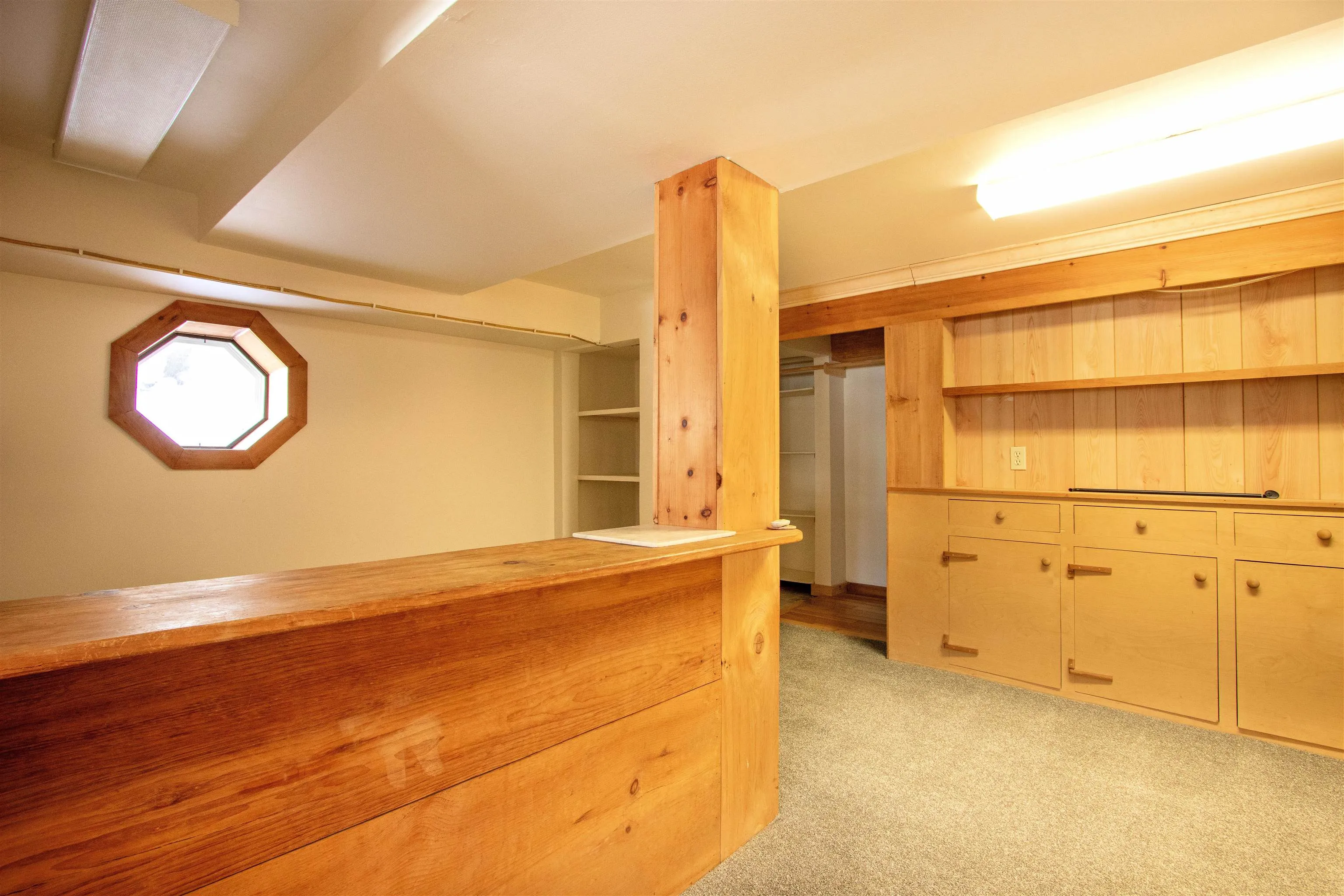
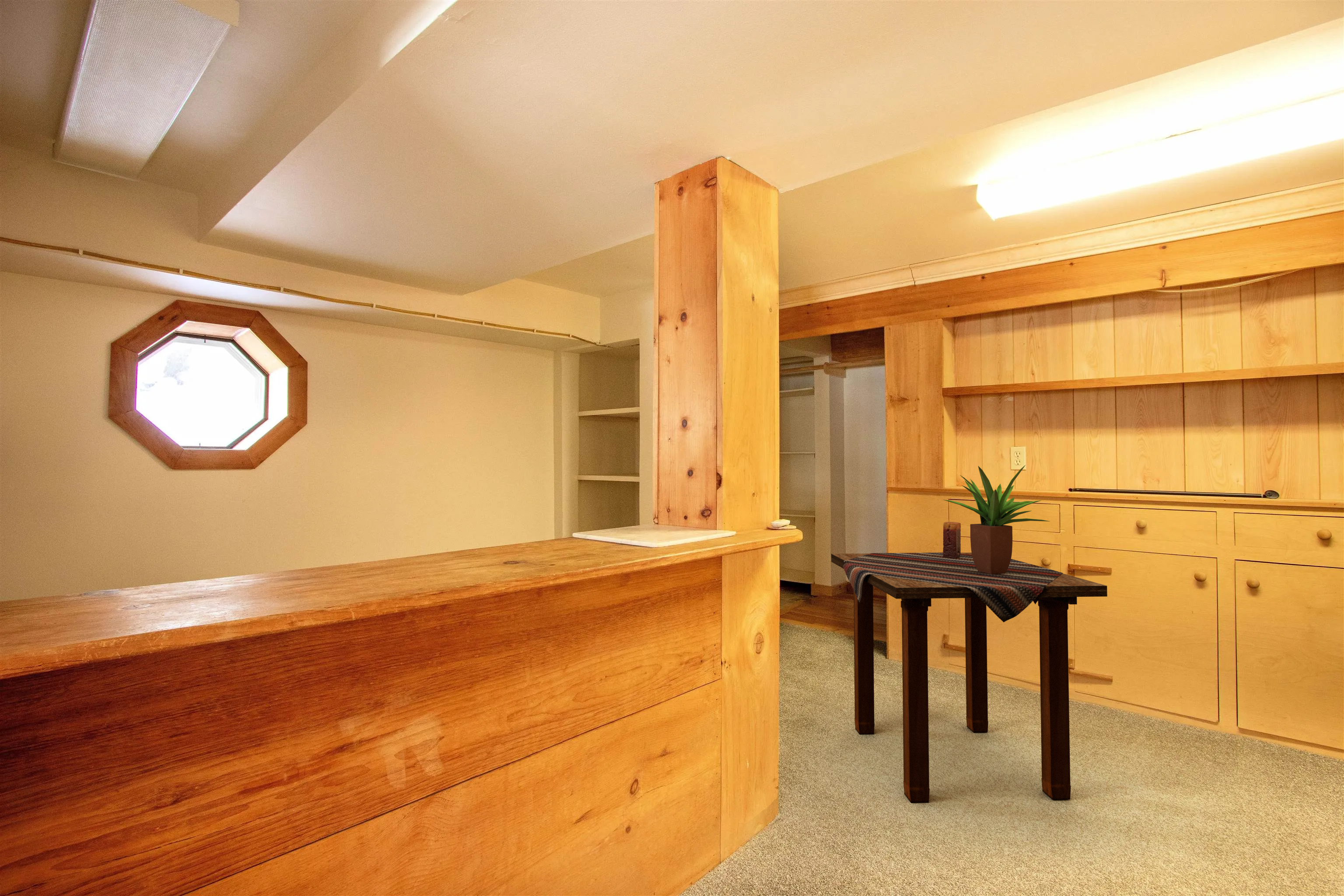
+ potted plant (1000, 518)
+ candle (952, 539)
+ side table (966, 662)
